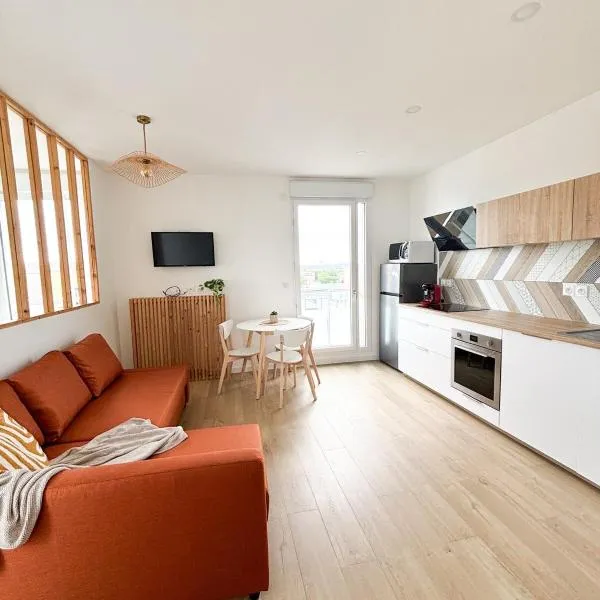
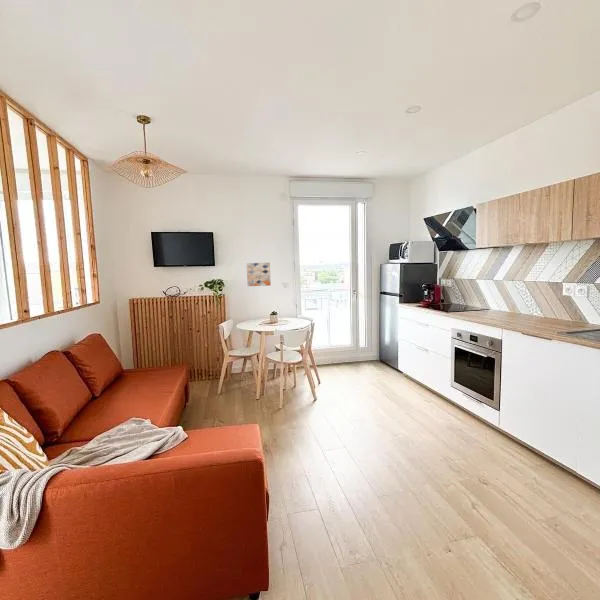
+ wall art (258, 274)
